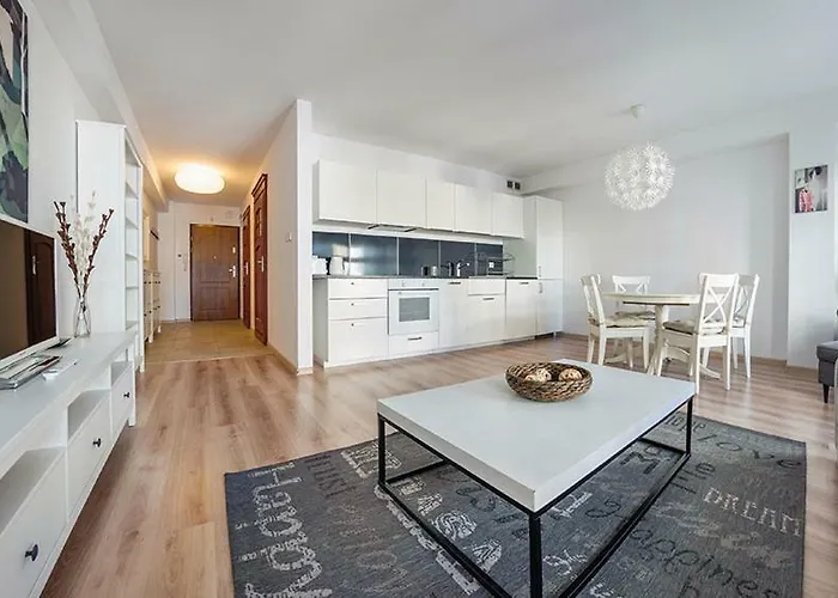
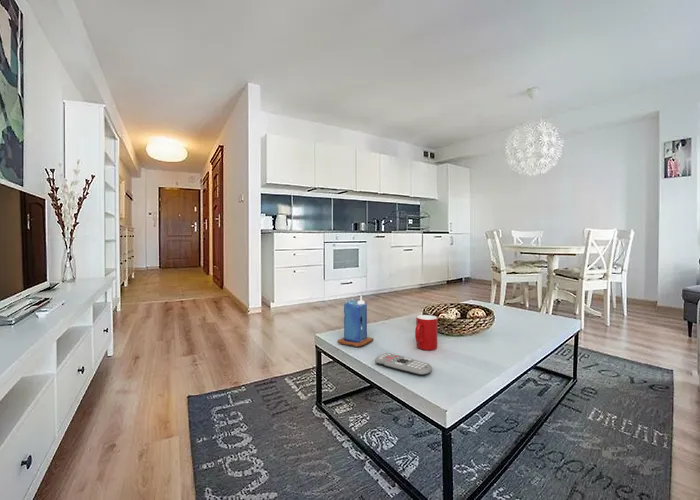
+ cup (423, 332)
+ candle (355, 318)
+ remote control (403, 364)
